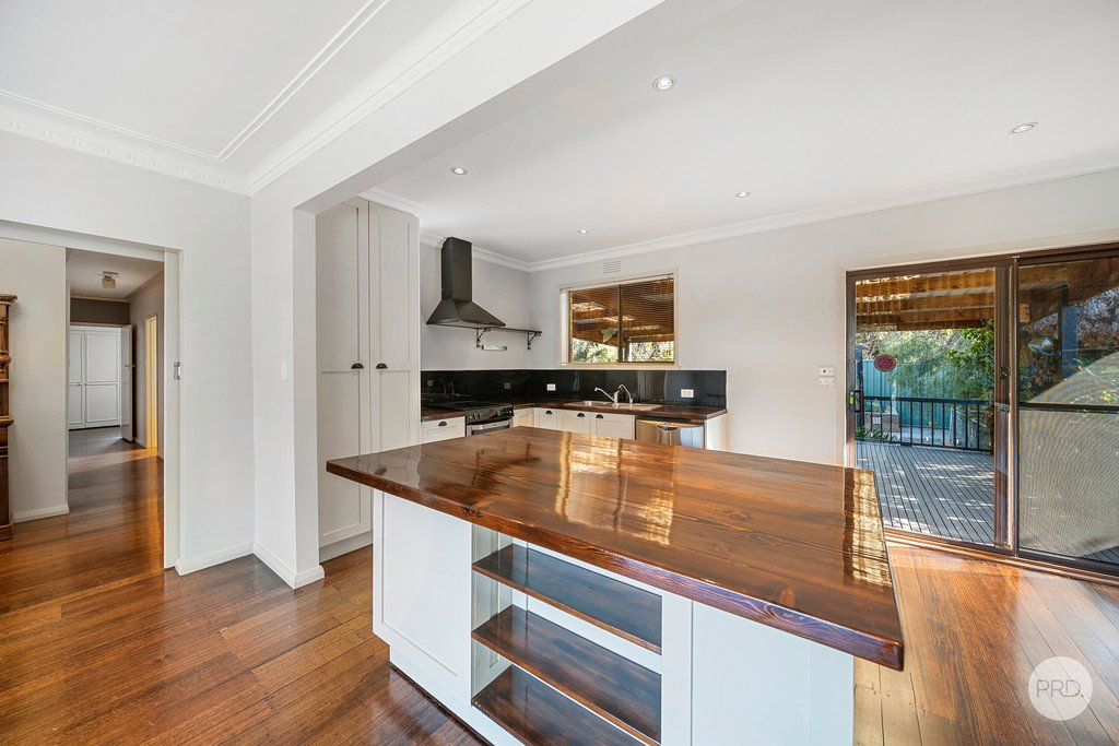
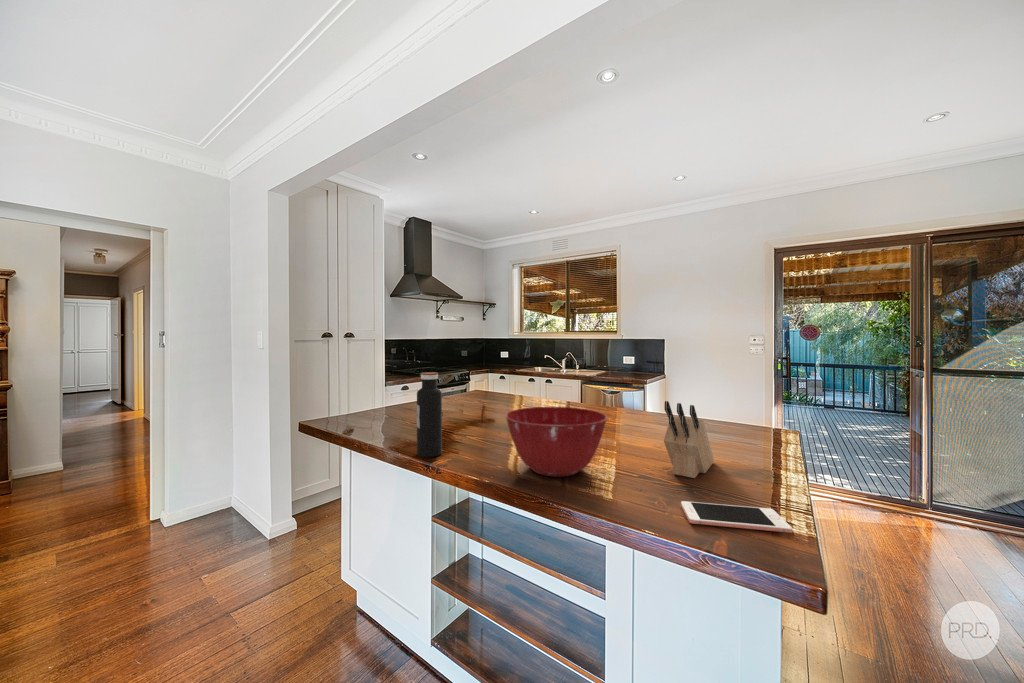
+ knife block (688, 434)
+ mixing bowl (555, 441)
+ cell phone (732, 515)
+ water bottle (429, 413)
